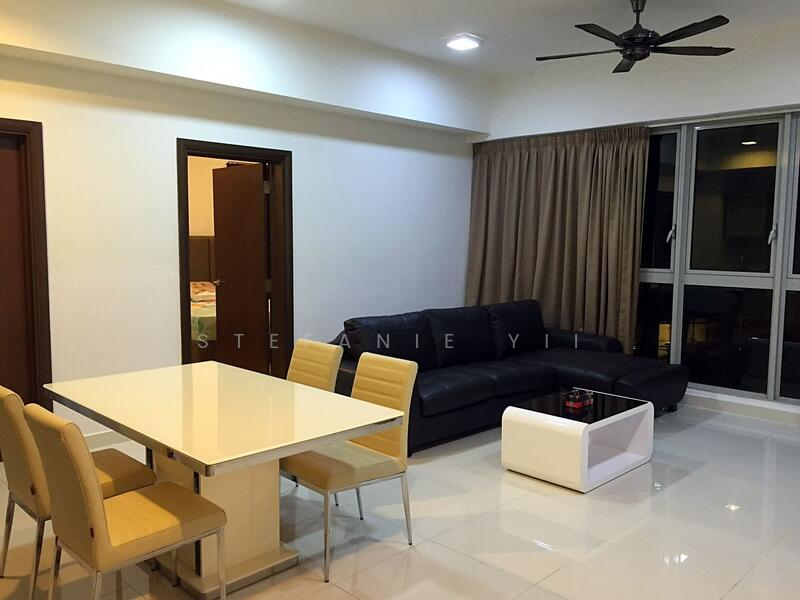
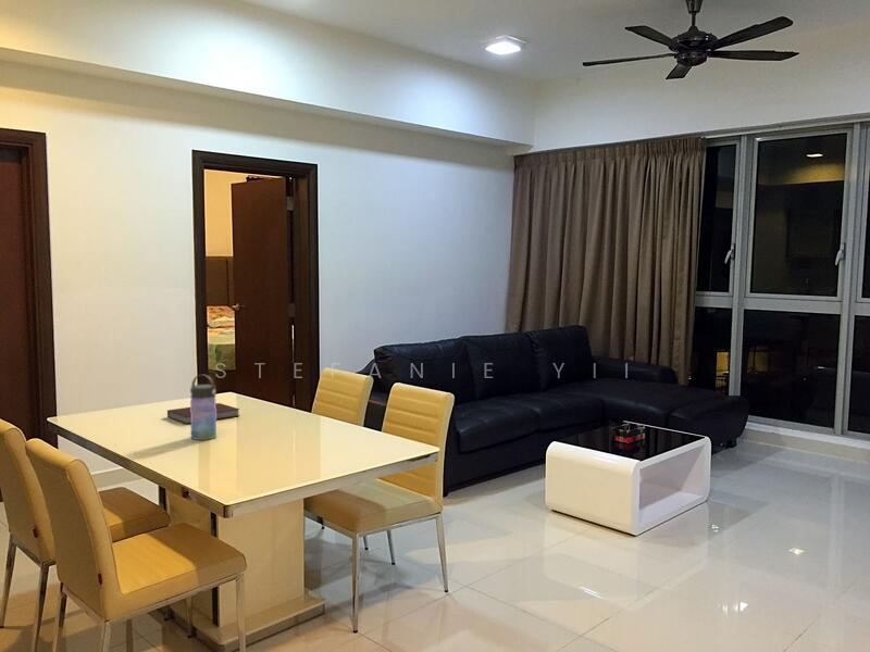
+ water bottle (202, 405)
+ notebook (190, 413)
